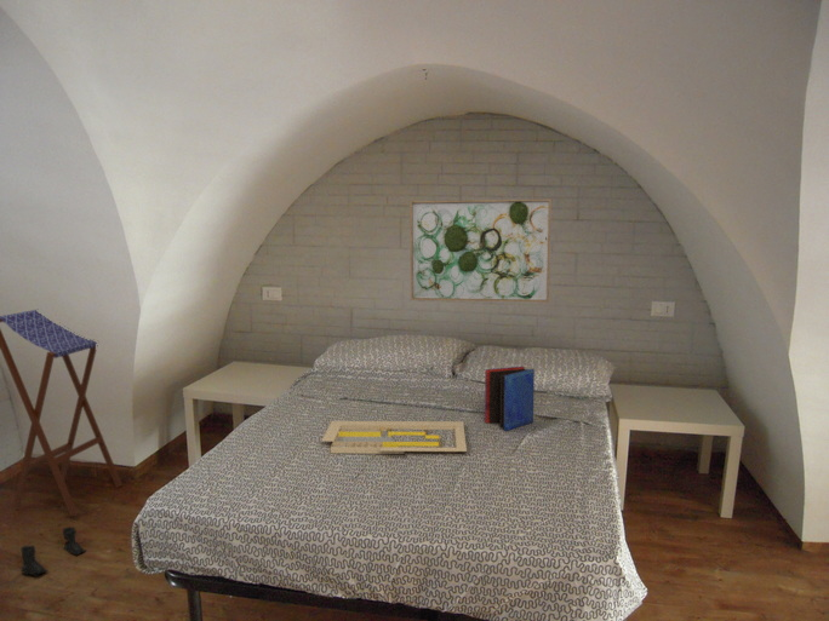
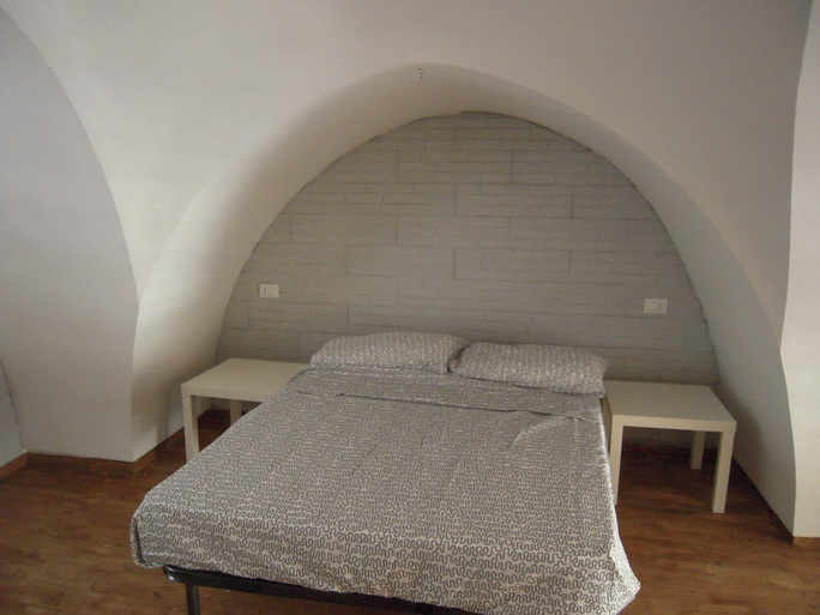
- stool (74, 413)
- book (508, 396)
- boots (64, 548)
- wall art (479, 251)
- serving tray (393, 438)
